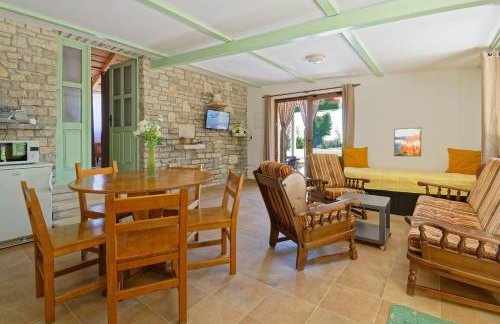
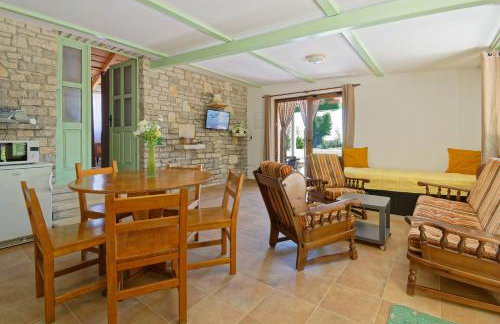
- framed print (407, 142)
